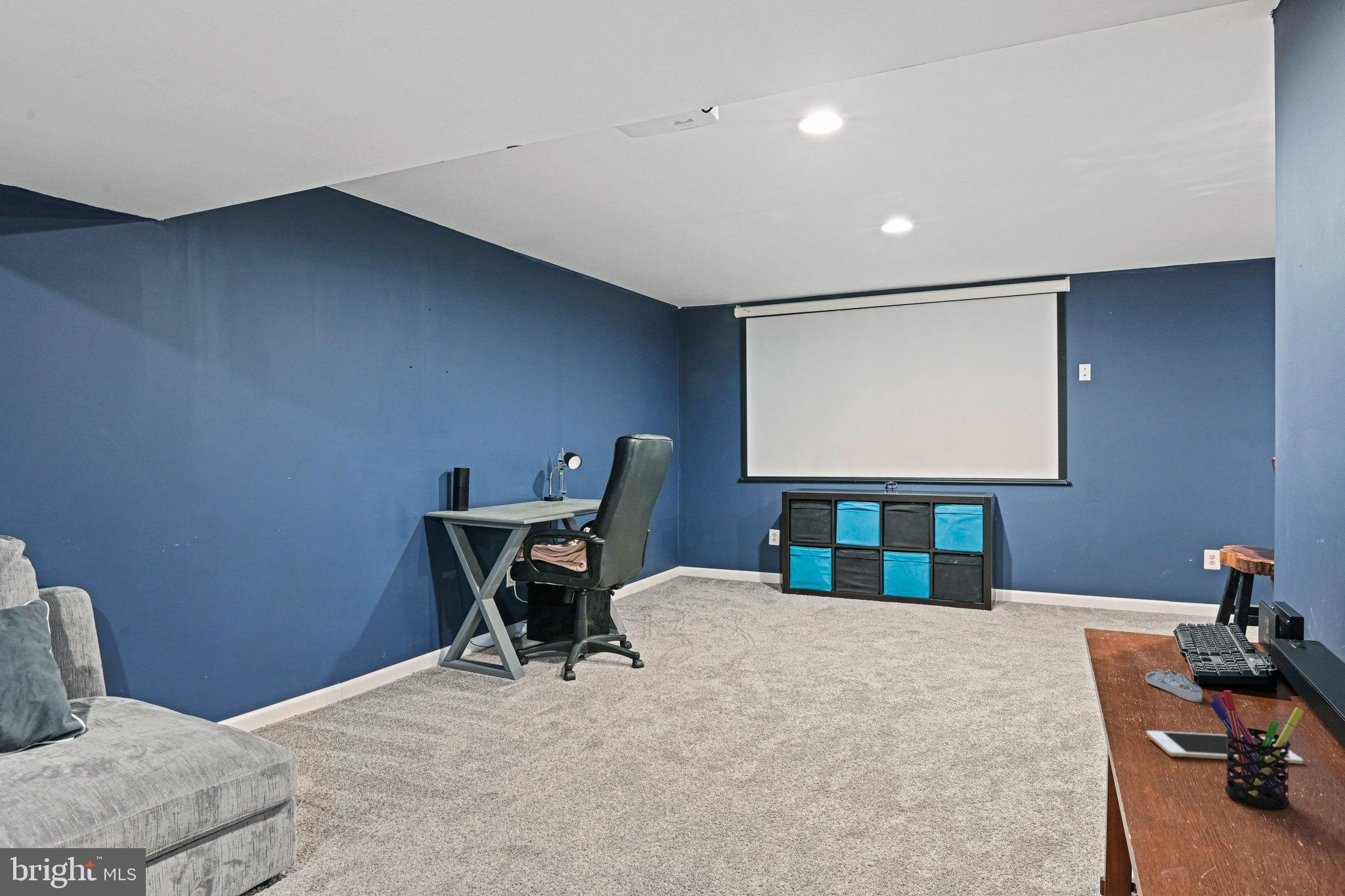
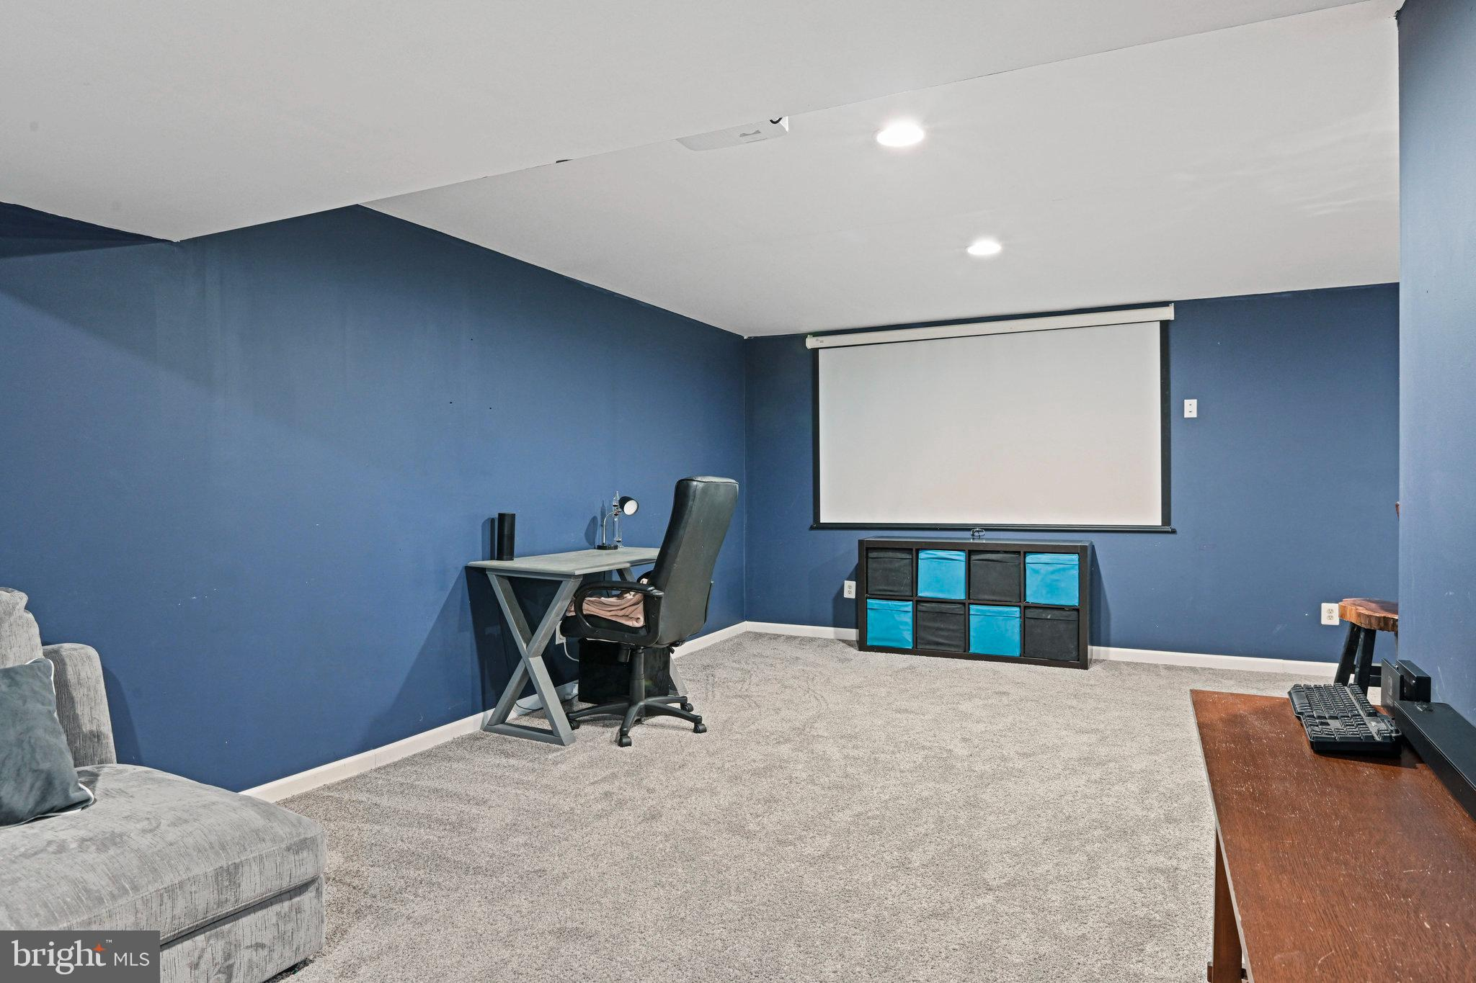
- cell phone (1221, 746)
- aerial map (1172, 681)
- pen holder (1256, 747)
